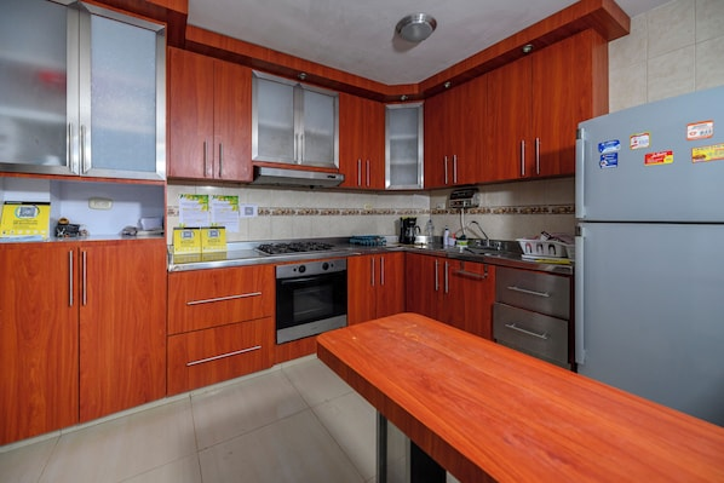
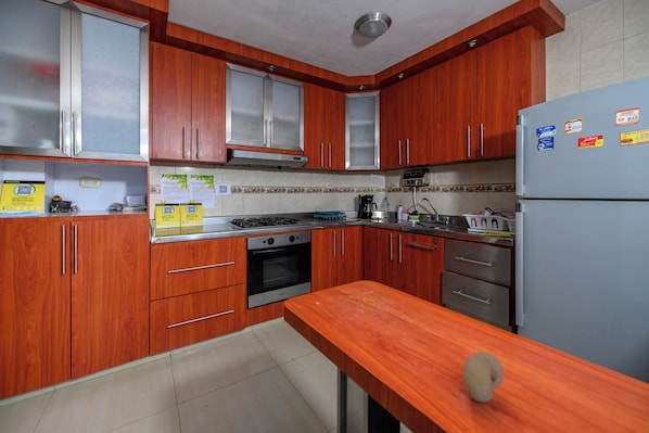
+ fruit (481, 375)
